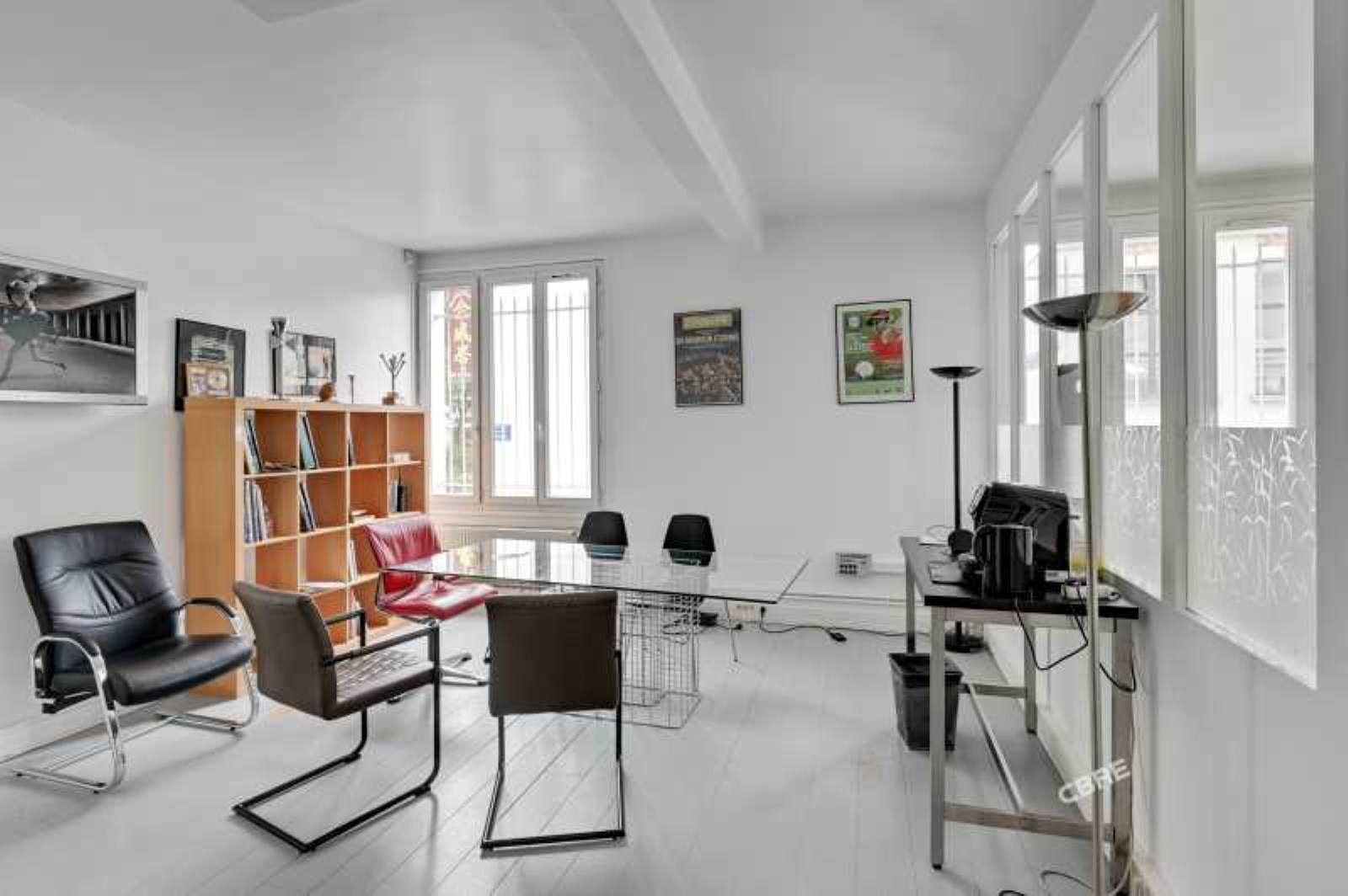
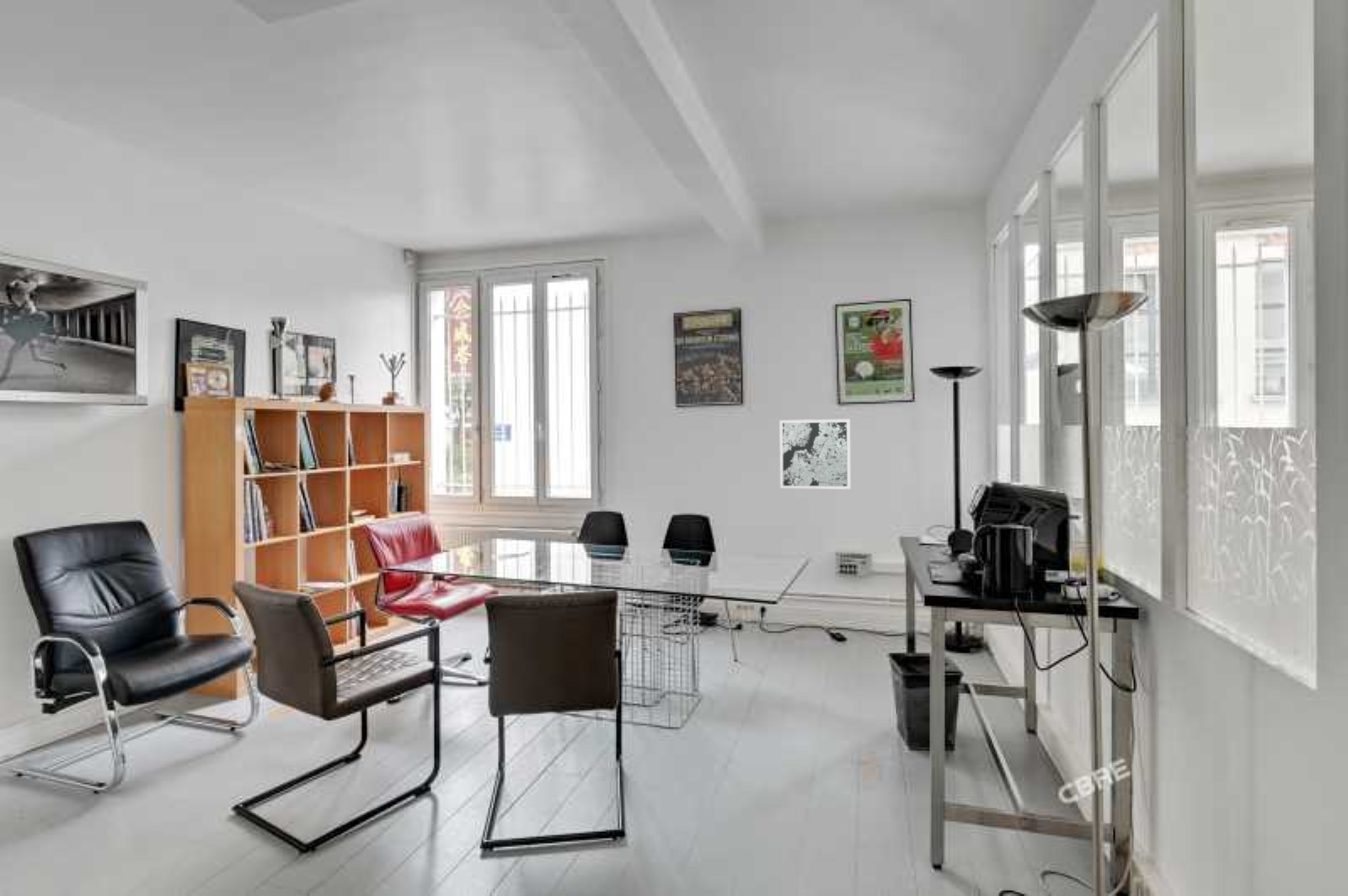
+ wall art (815, 454)
